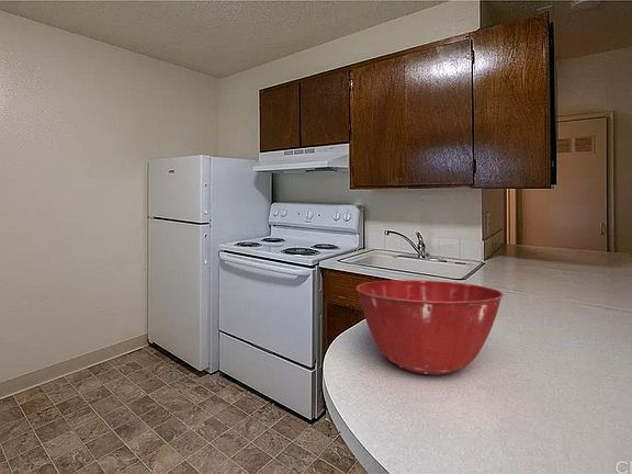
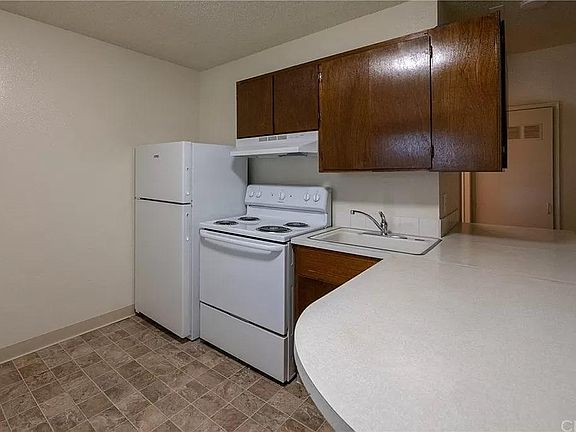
- mixing bowl (426, 325)
